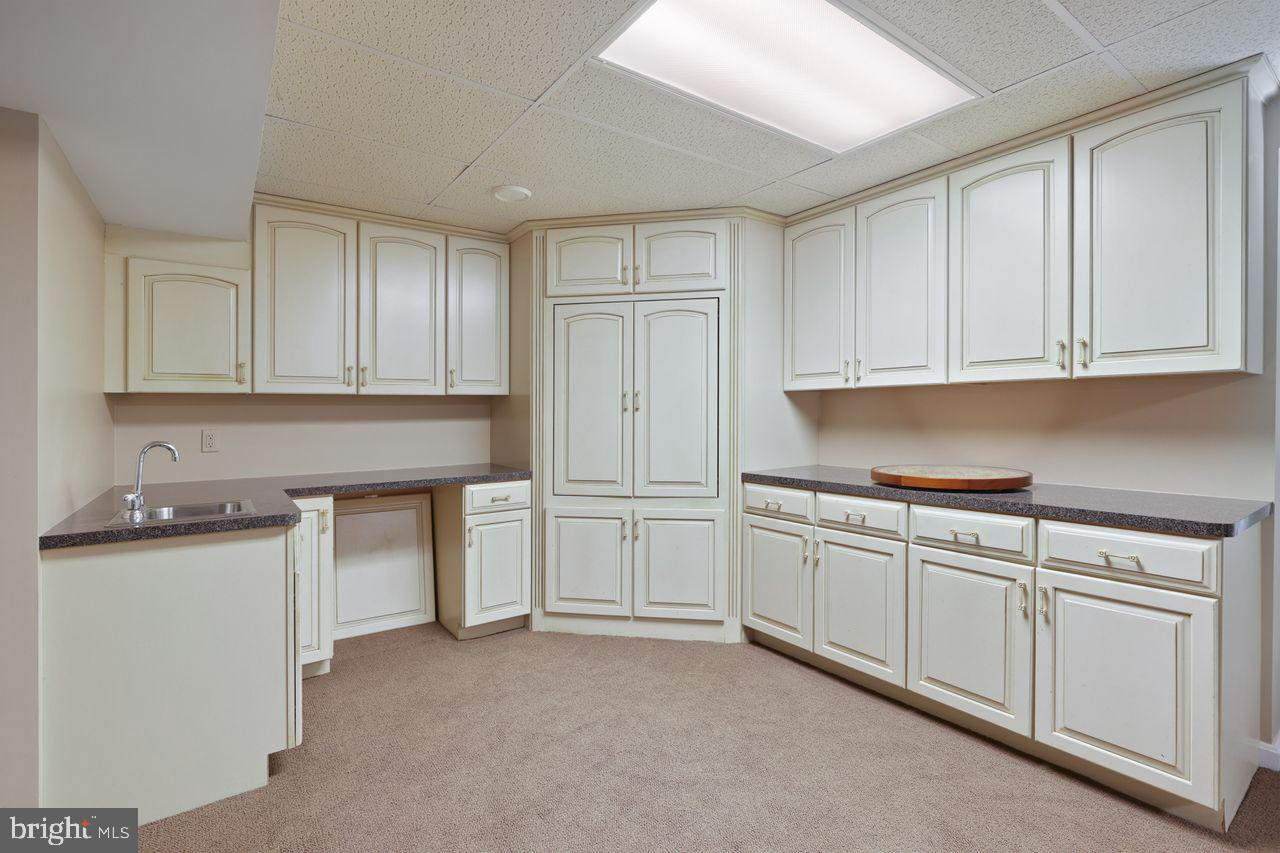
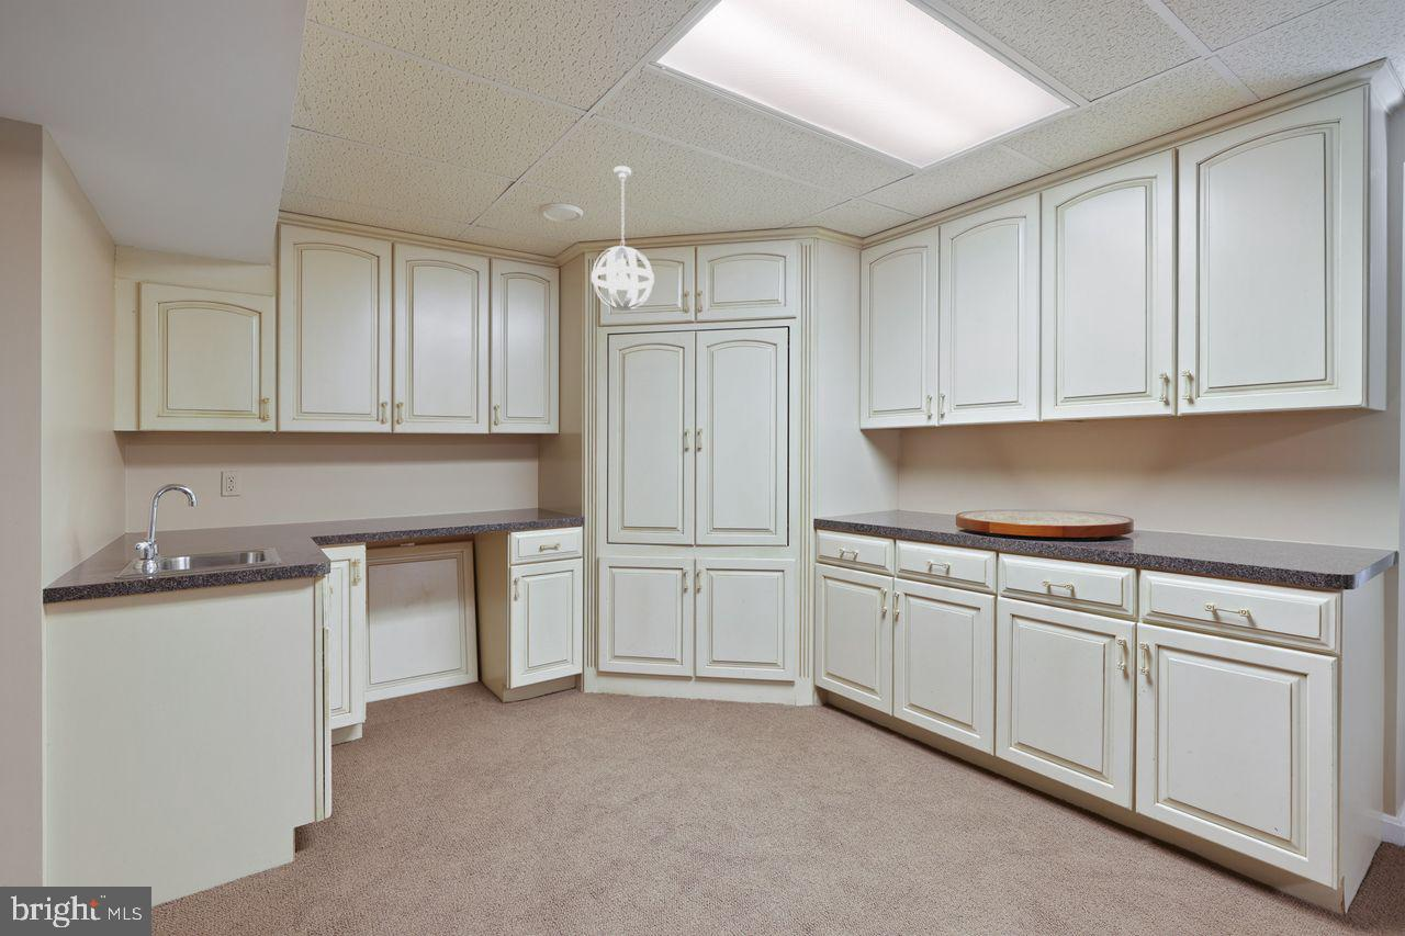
+ pendant light (622, 240)
